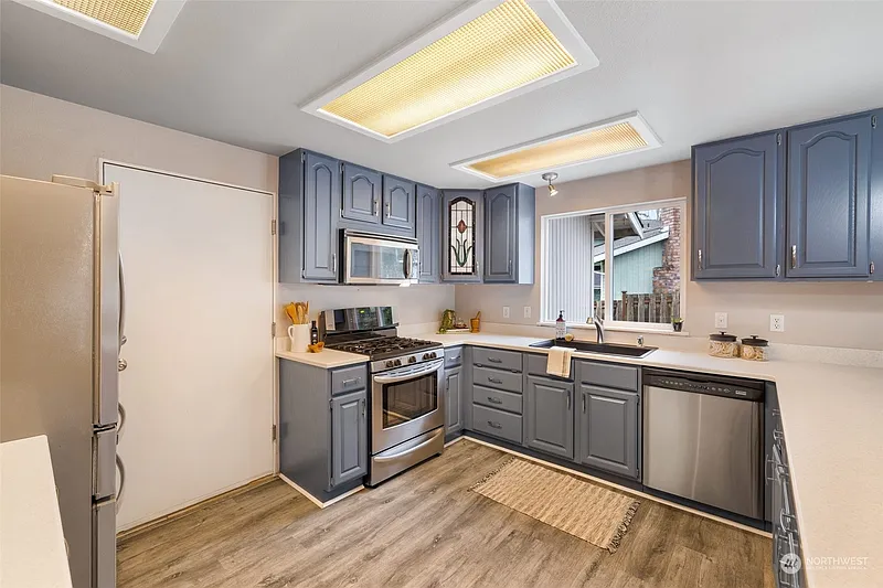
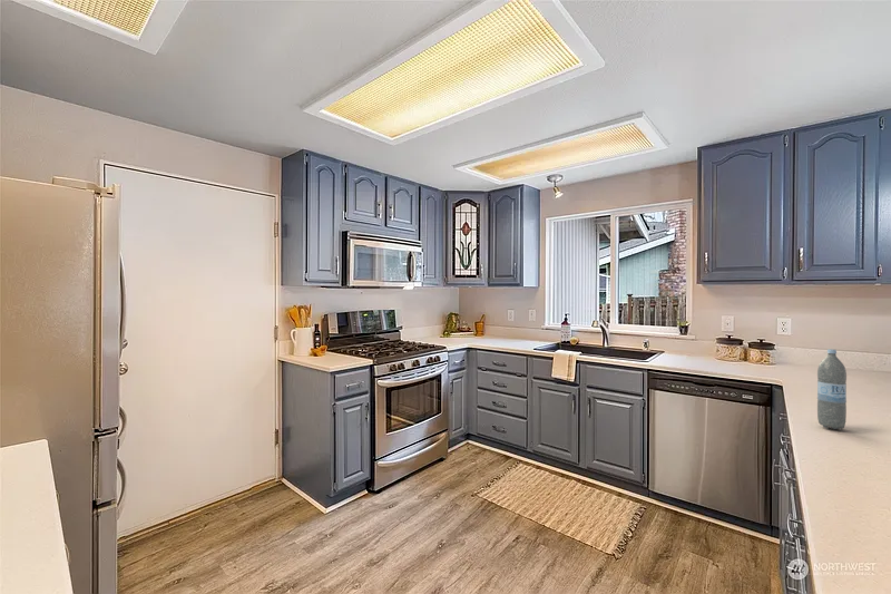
+ water bottle (831, 388)
